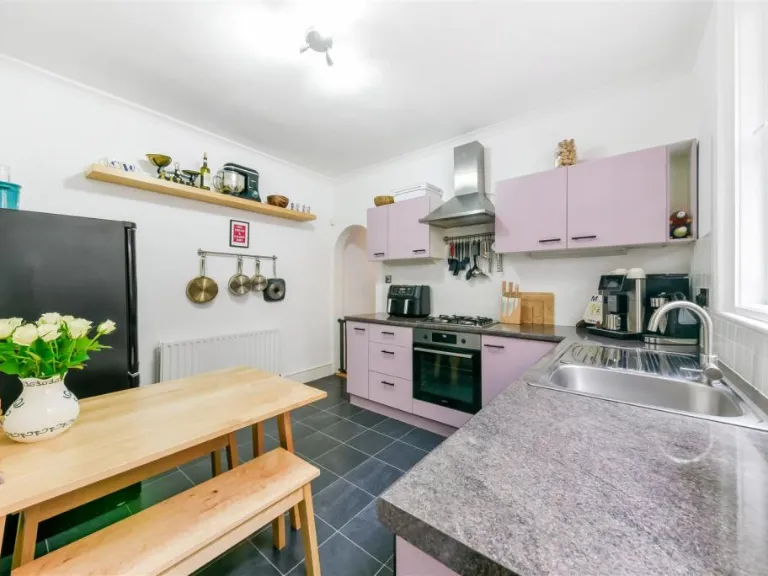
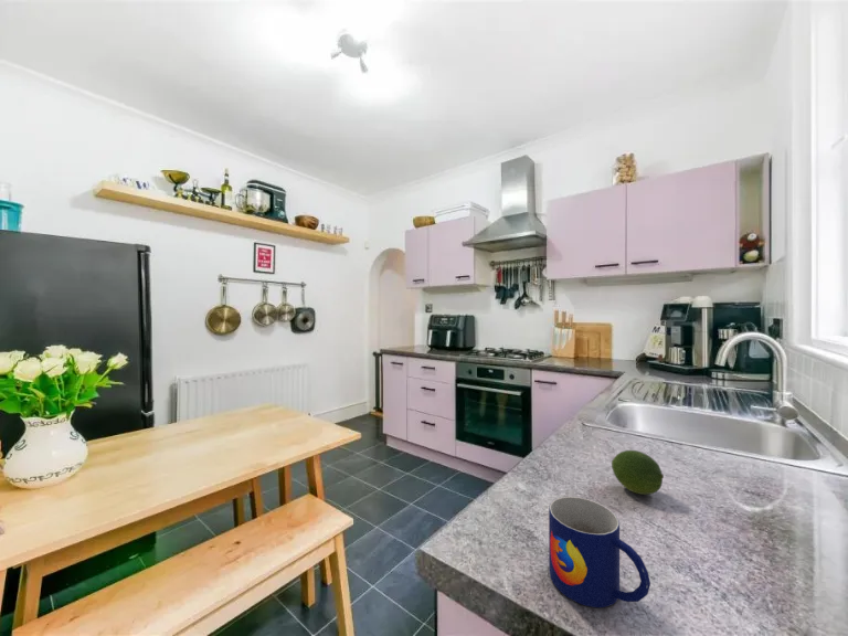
+ mug (596, 555)
+ fruit (636, 470)
